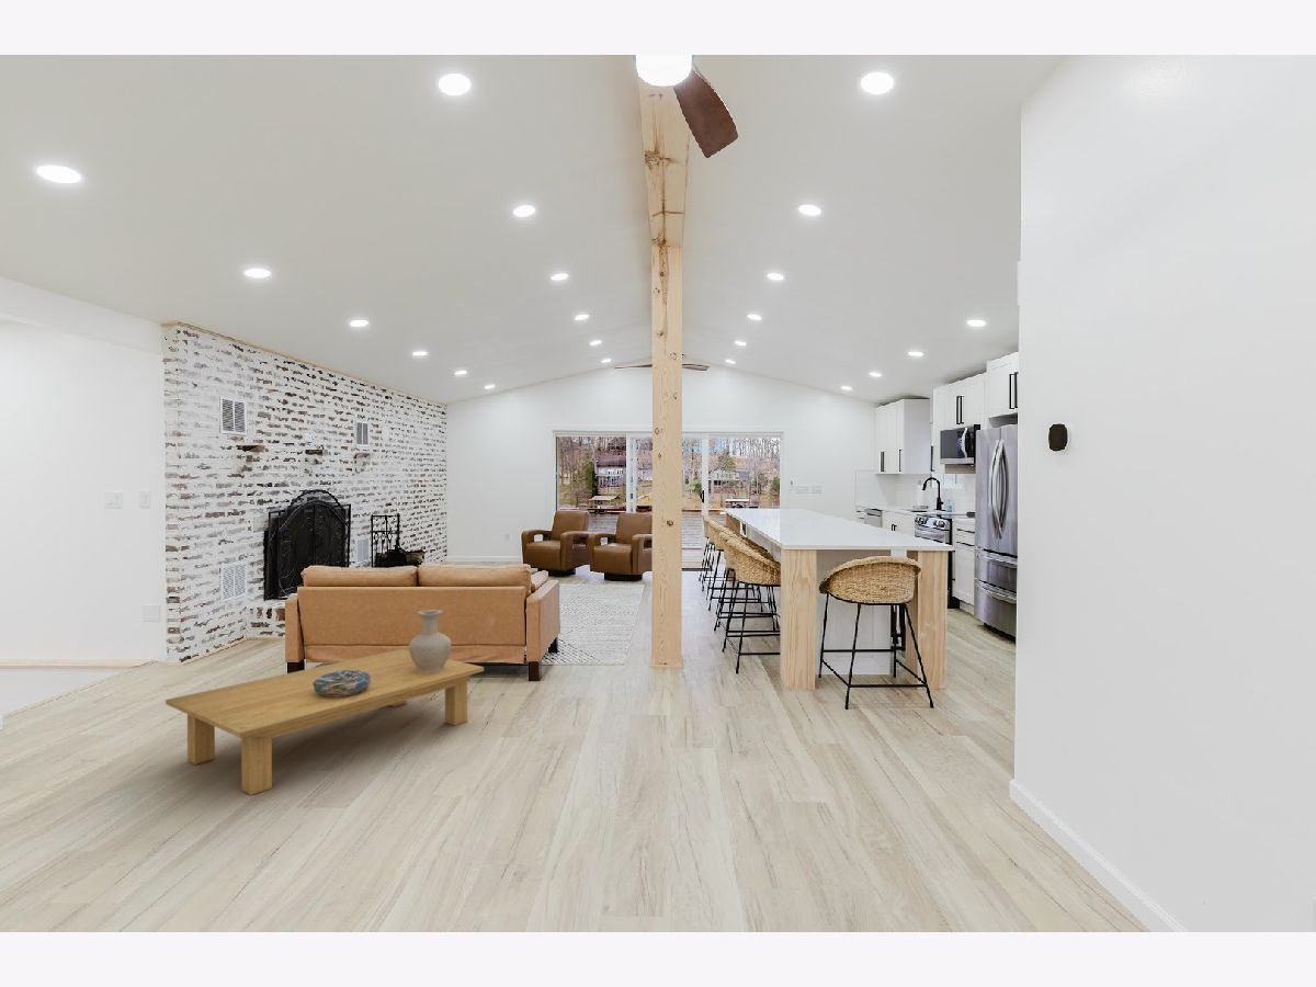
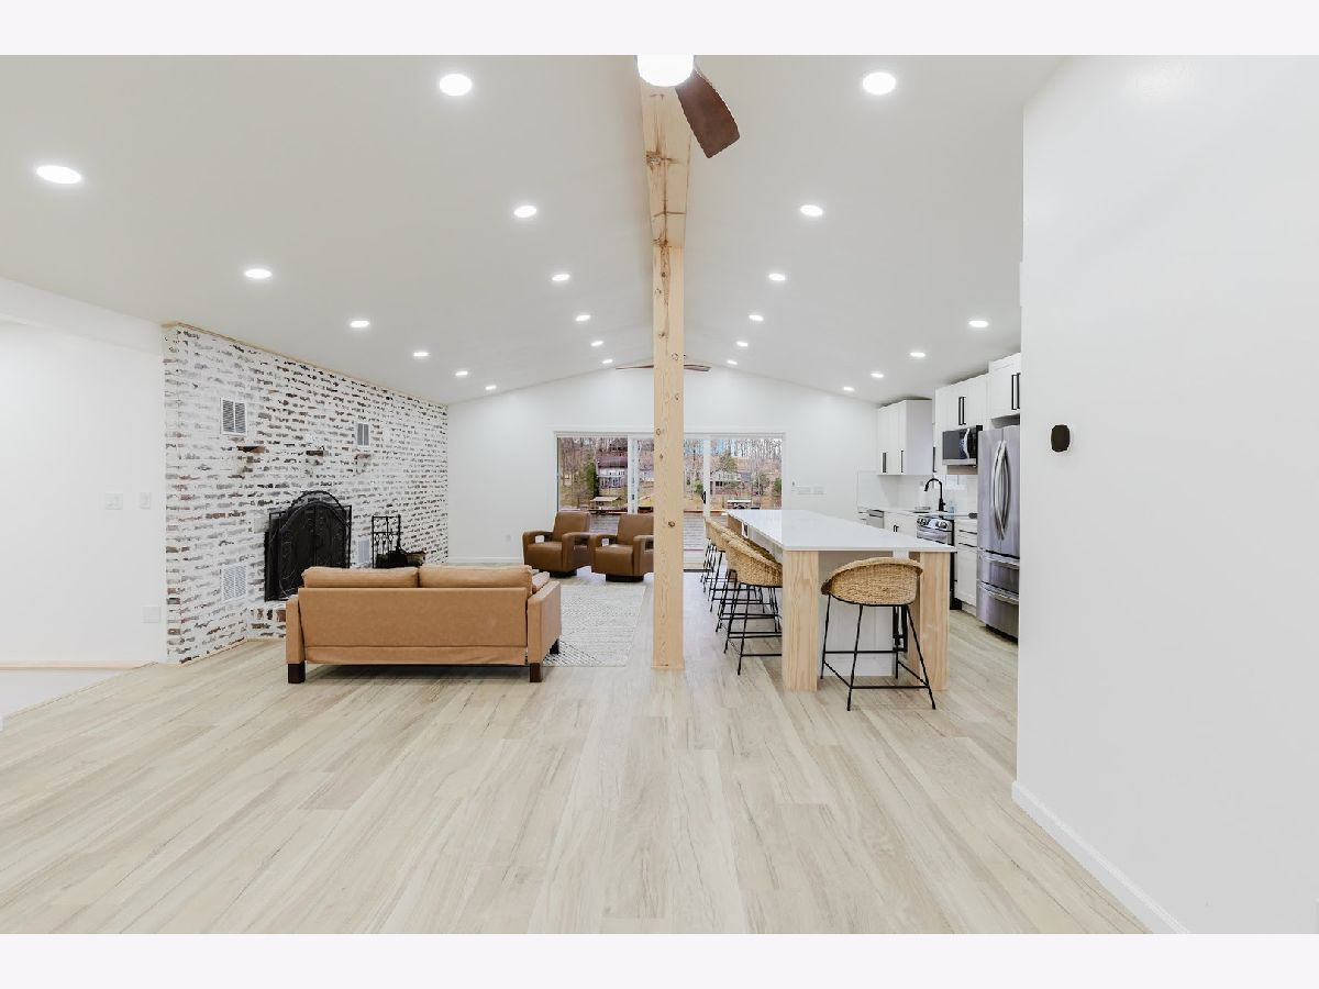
- coffee table (338, 711)
- vase (430, 639)
- decorative bowl (342, 682)
